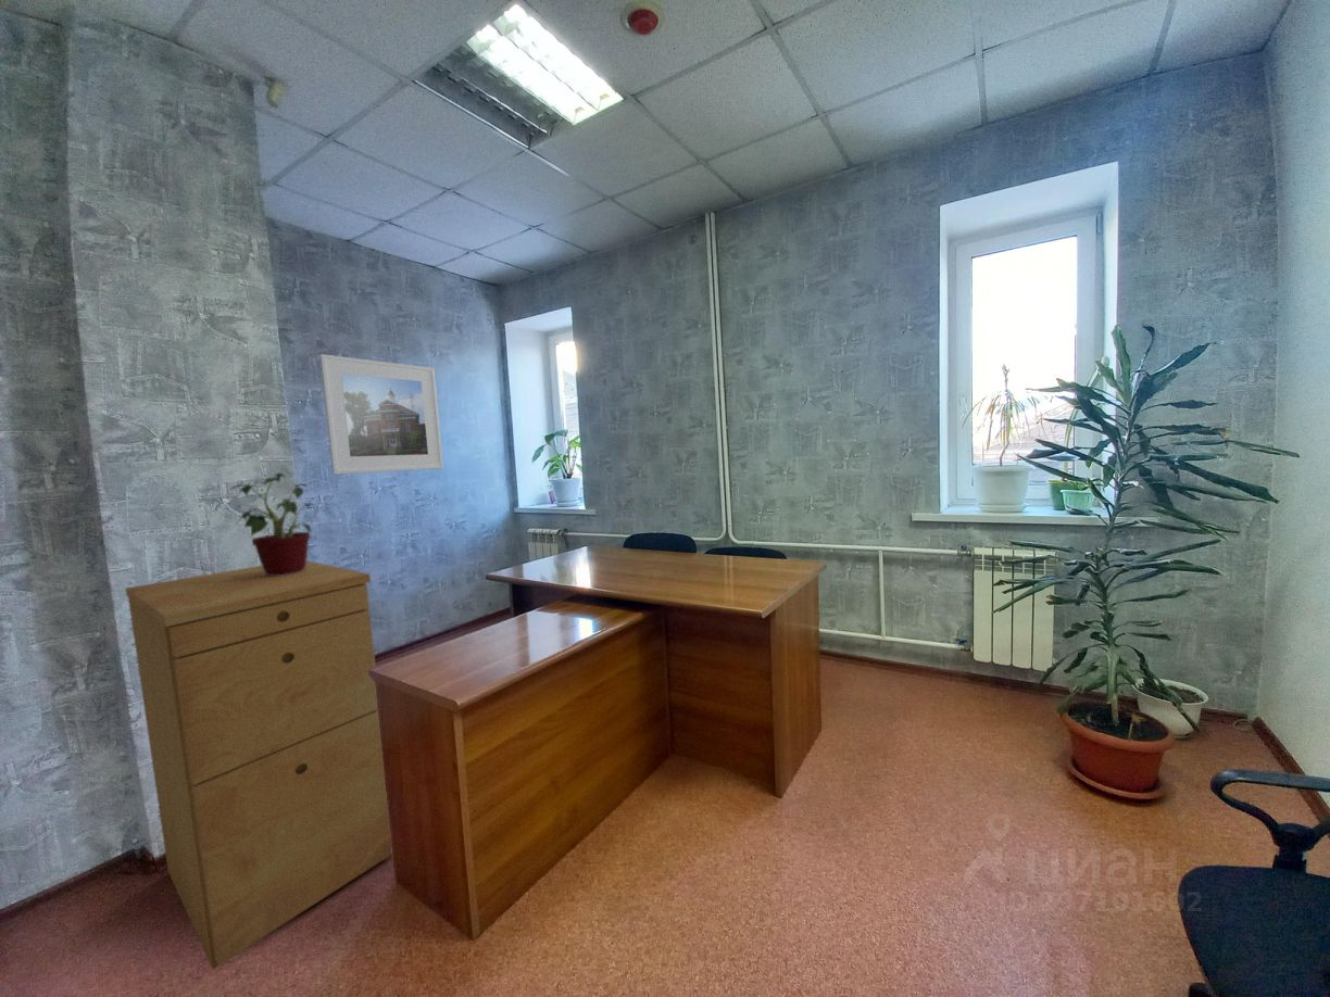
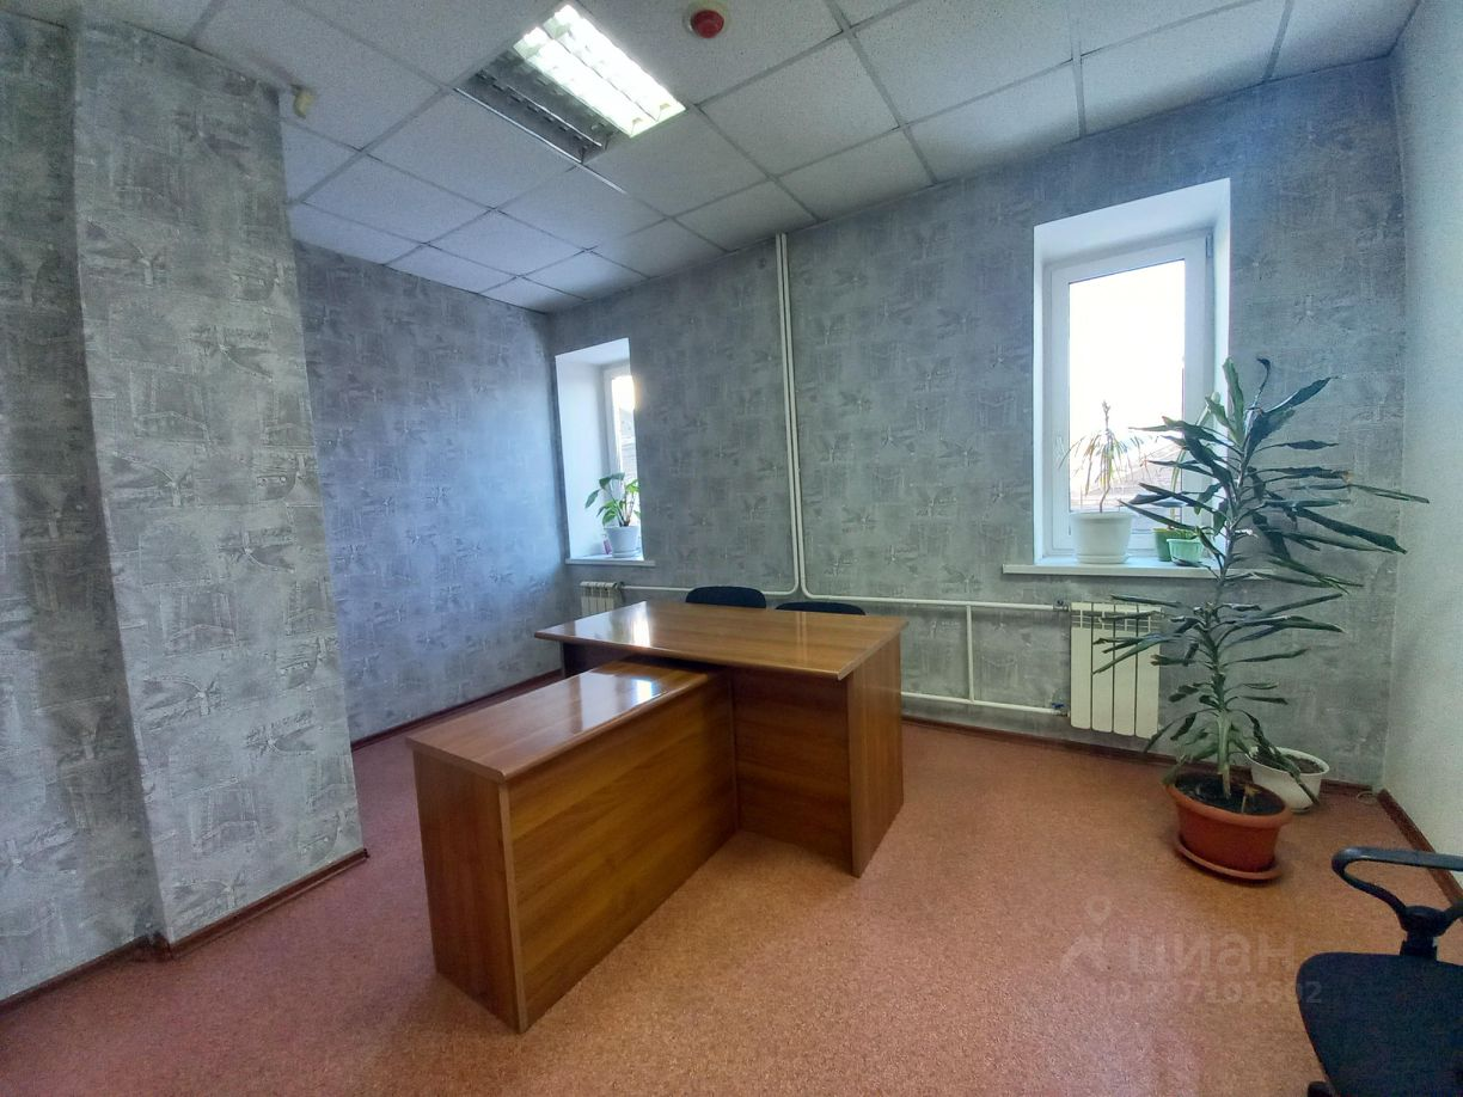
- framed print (387, 416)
- filing cabinet (266, 725)
- potted plant (283, 523)
